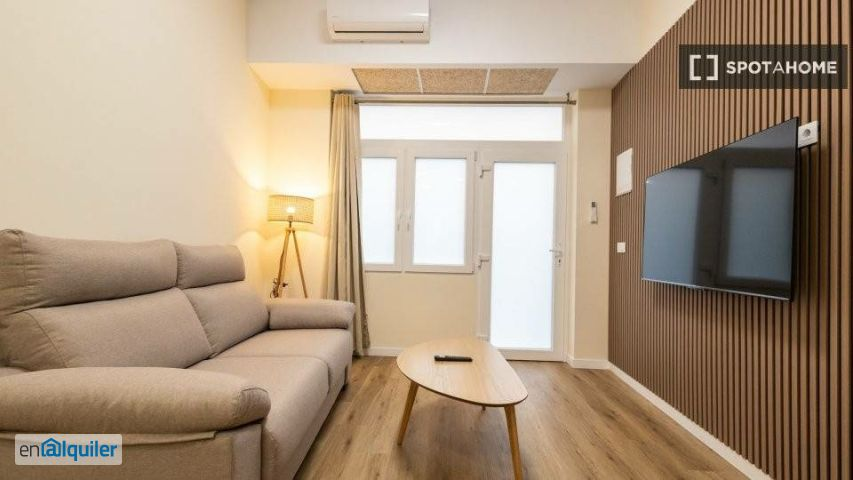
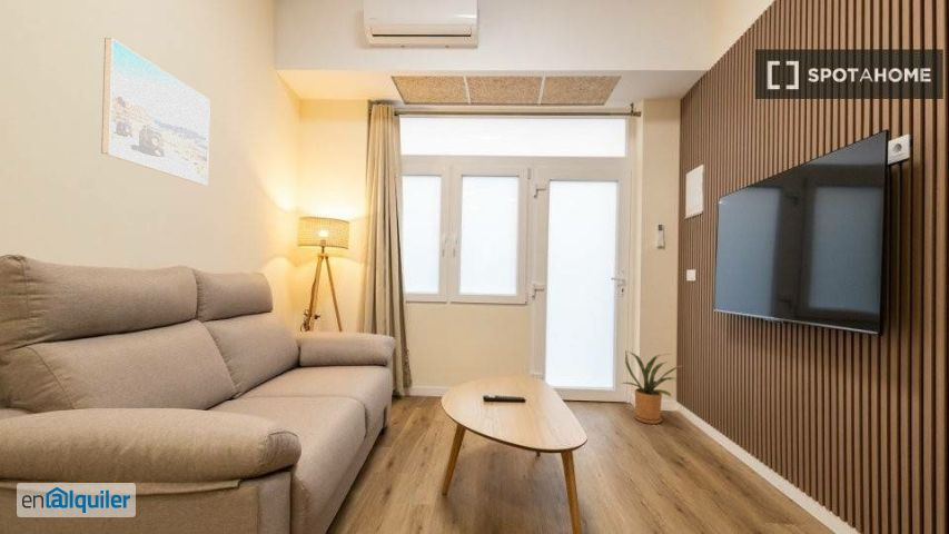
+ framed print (164, 122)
+ house plant (651, 383)
